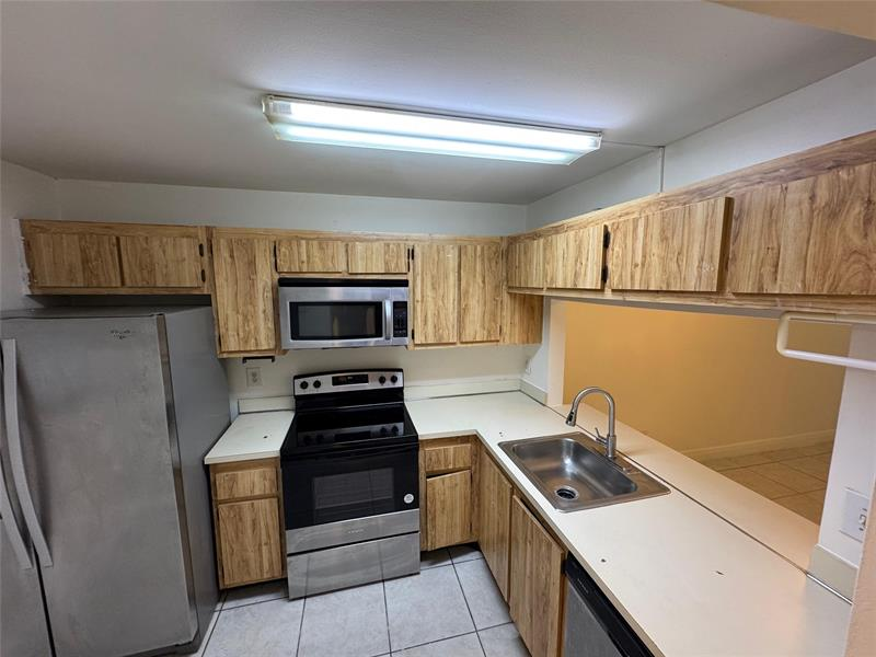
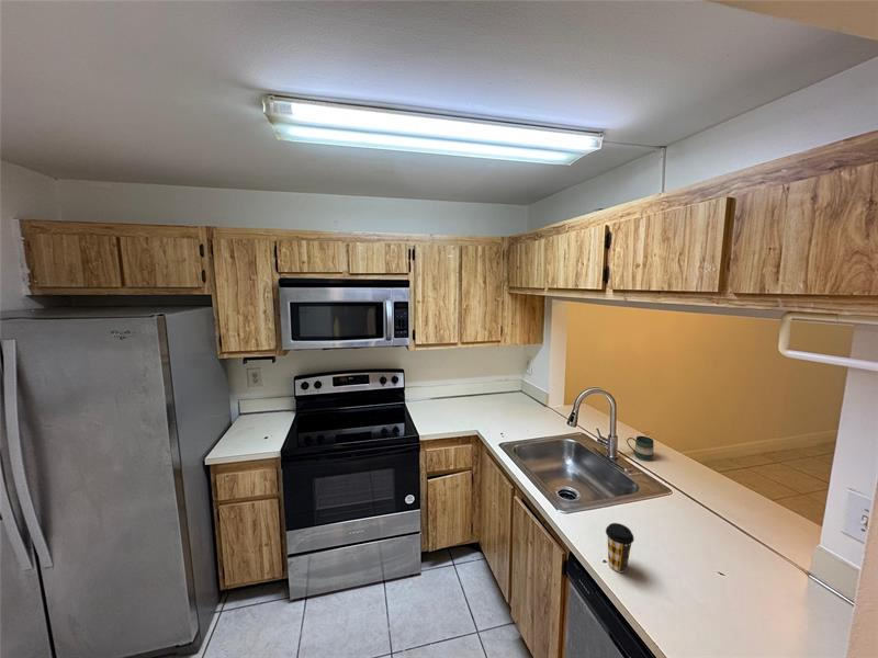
+ coffee cup (618, 547)
+ mug (640, 446)
